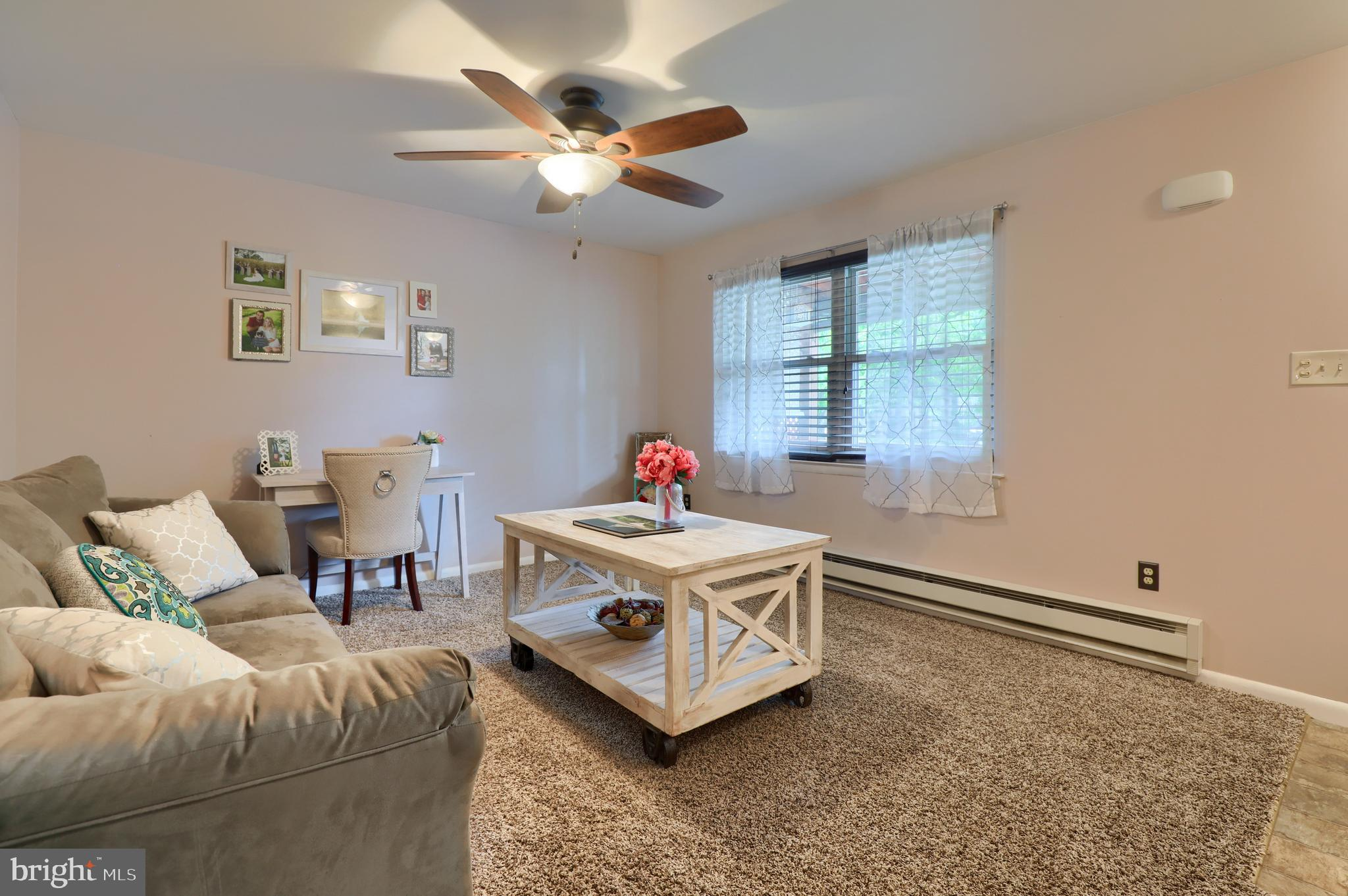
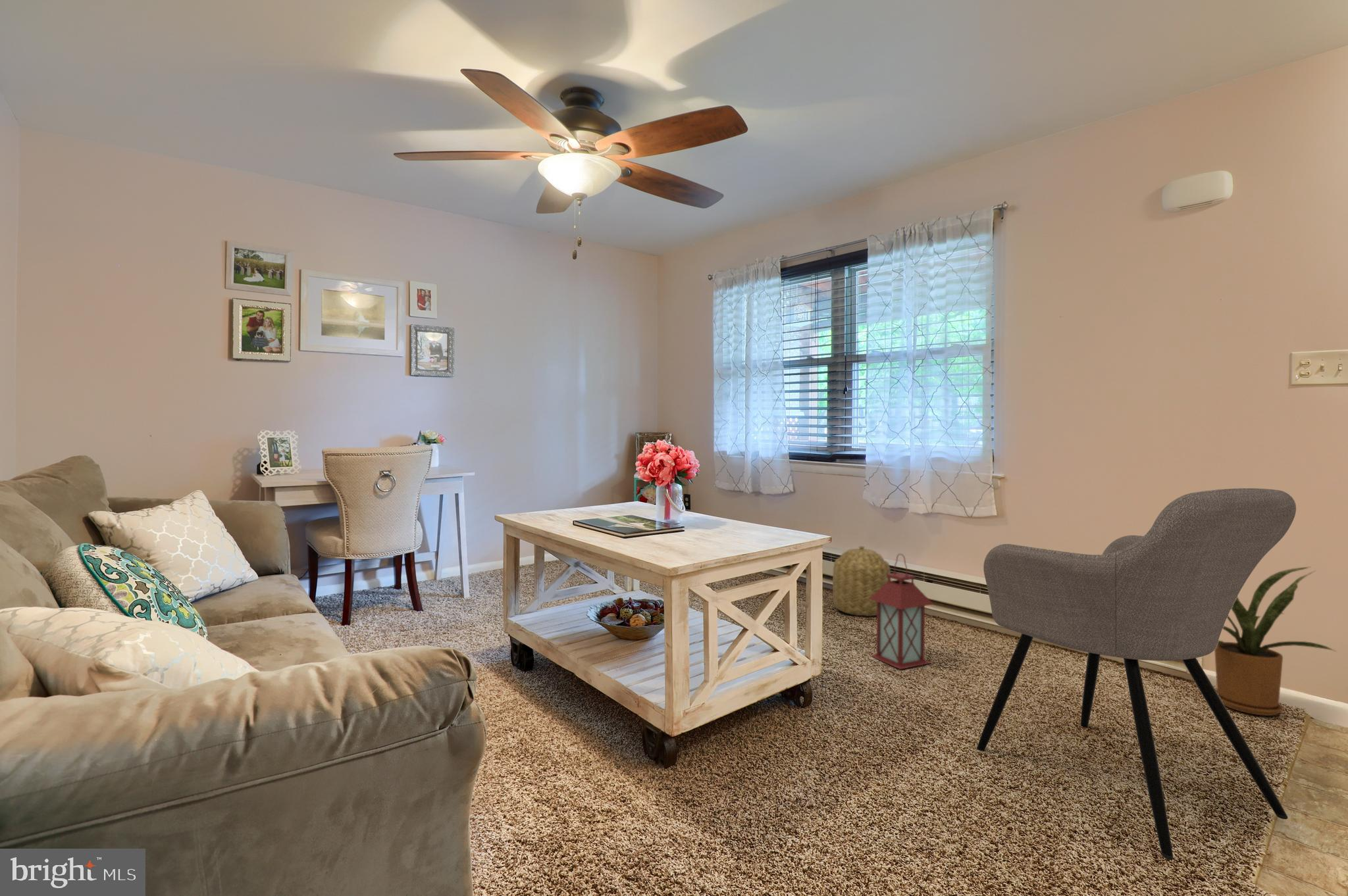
+ armchair (1125, 633)
+ basket (861, 578)
+ house plant (1245, 632)
+ lantern (900, 607)
